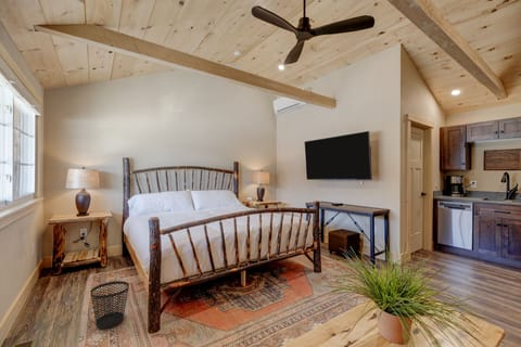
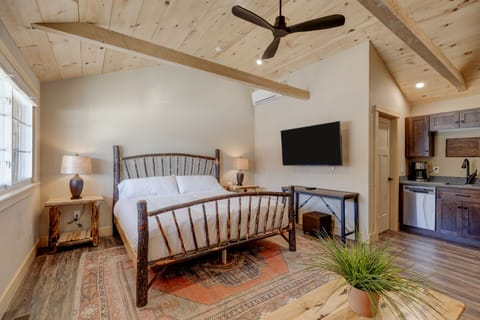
- wastebasket (110, 305)
